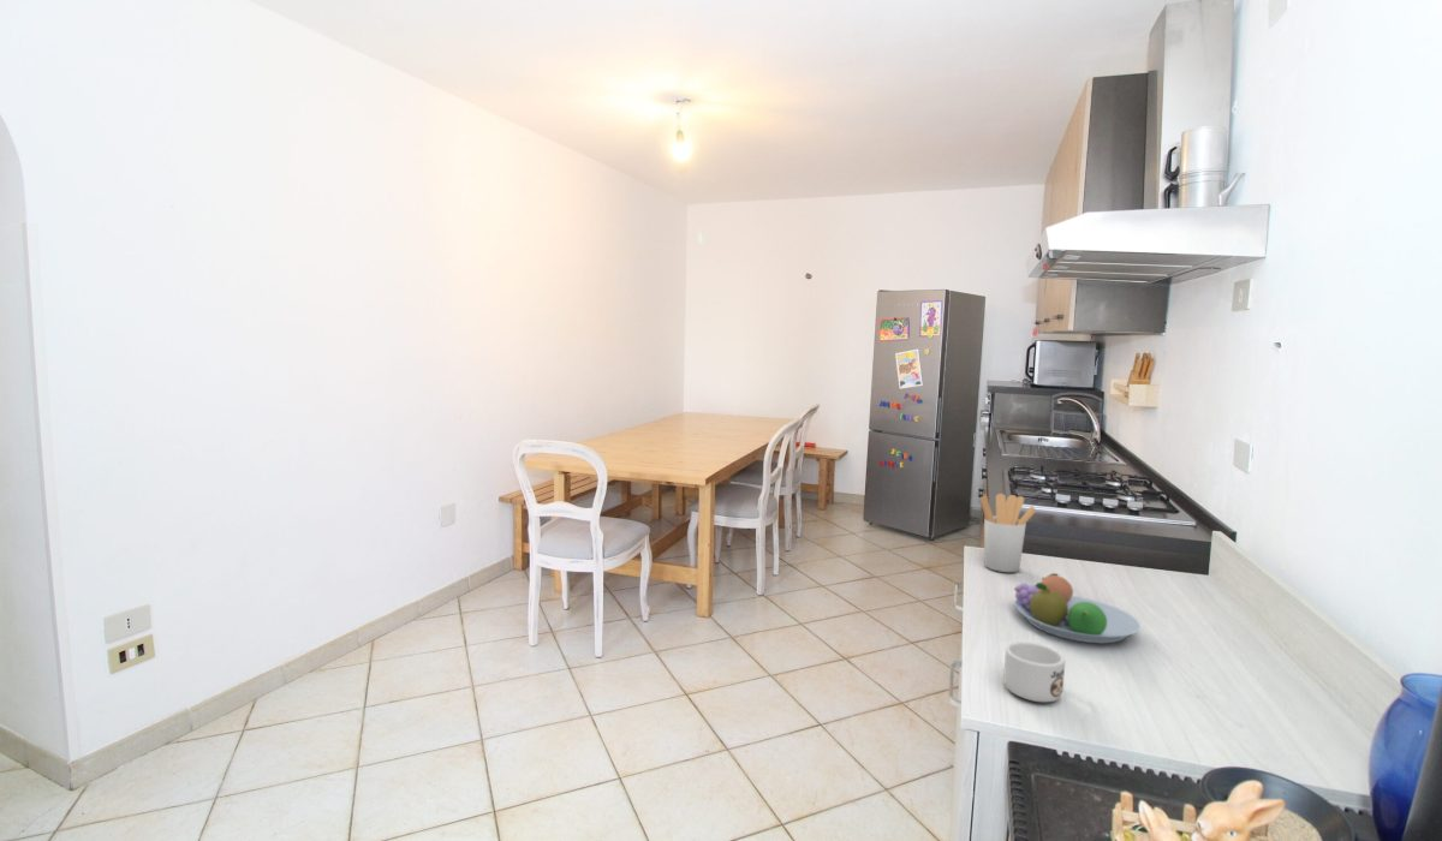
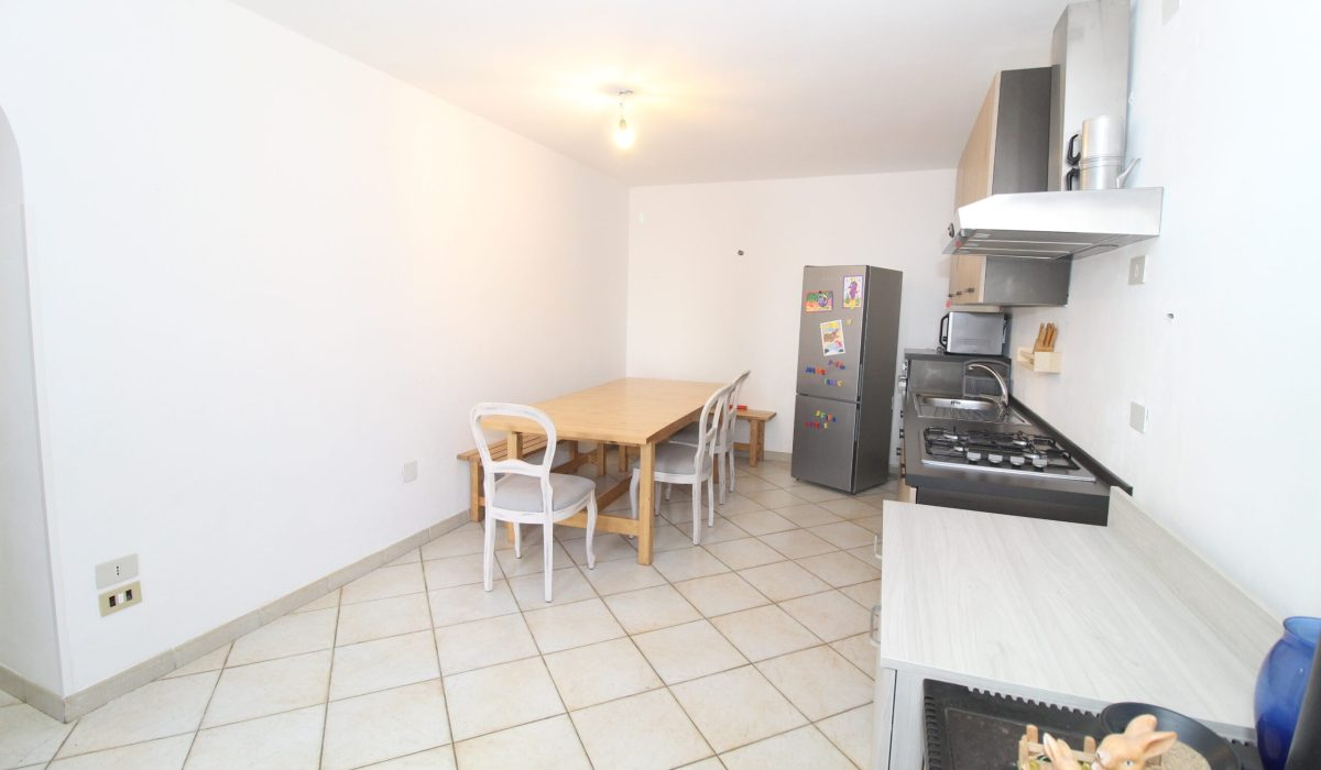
- mug (1038, 669)
- utensil holder (1005, 530)
- fruit bowl (1073, 603)
